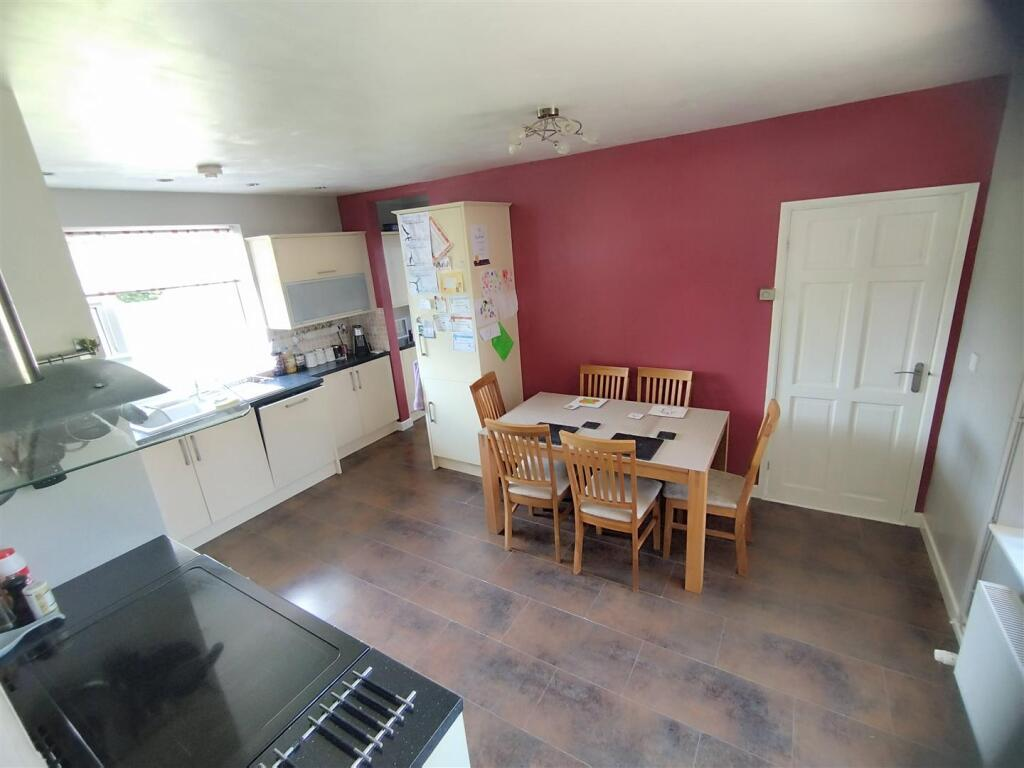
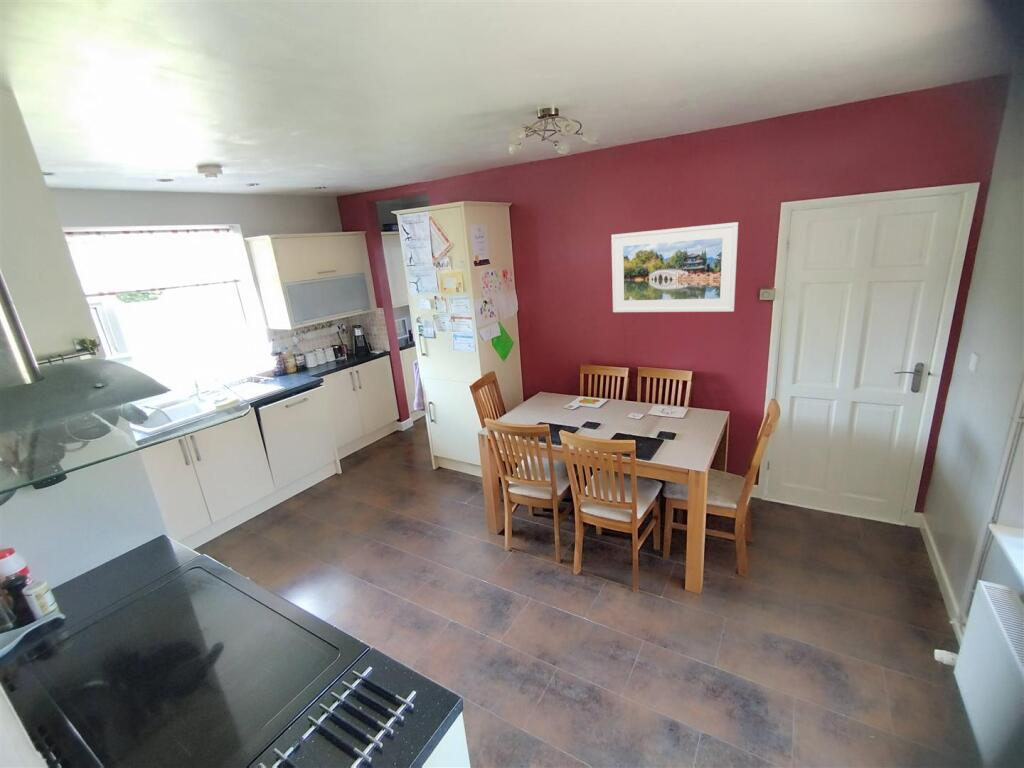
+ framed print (670, 271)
